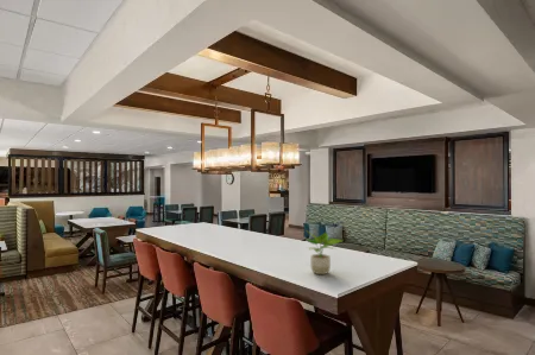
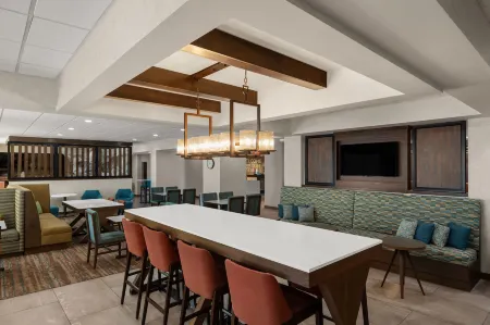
- potted plant (322, 248)
